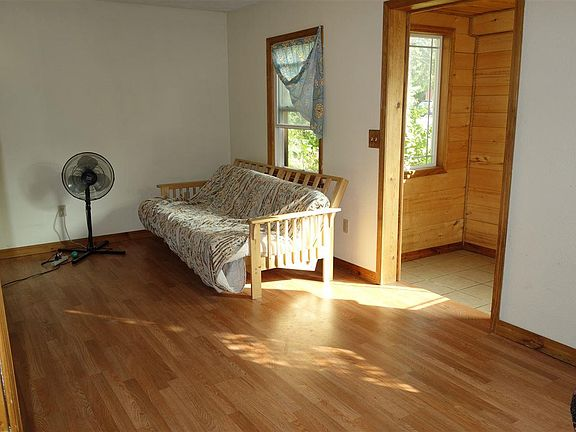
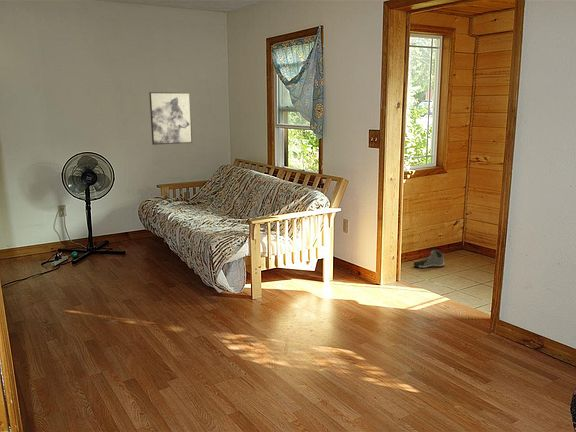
+ wall art (171, 118)
+ sneaker (428, 257)
